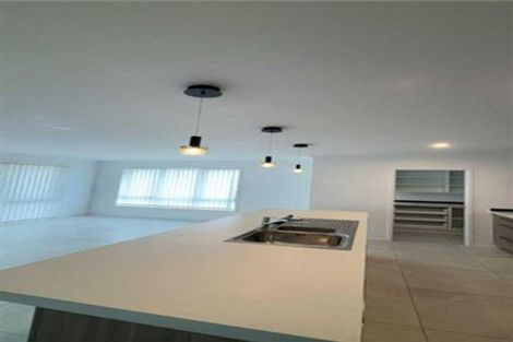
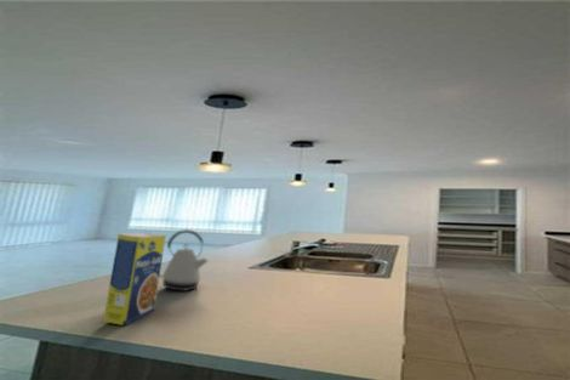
+ legume (137, 274)
+ kettle (186, 259)
